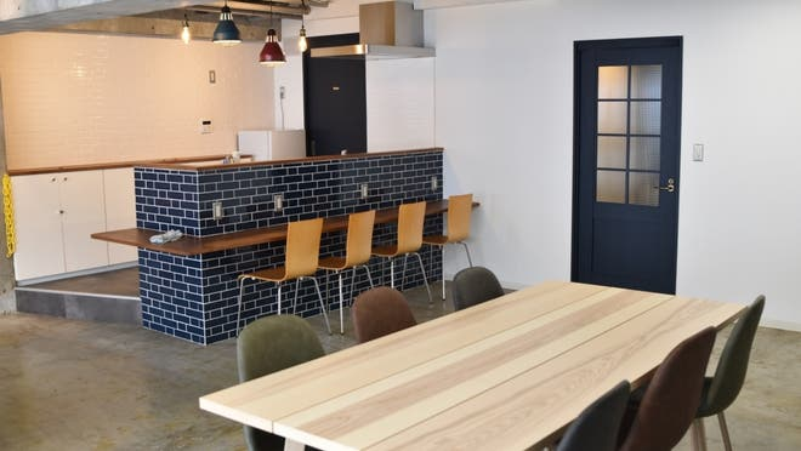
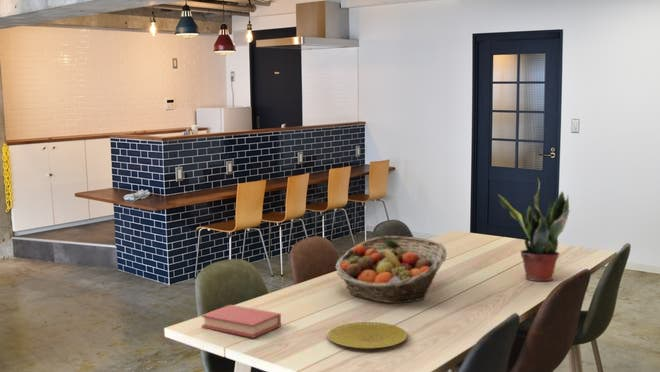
+ fruit basket (390, 268)
+ plate (367, 335)
+ potted plant (534, 229)
+ book (241, 320)
